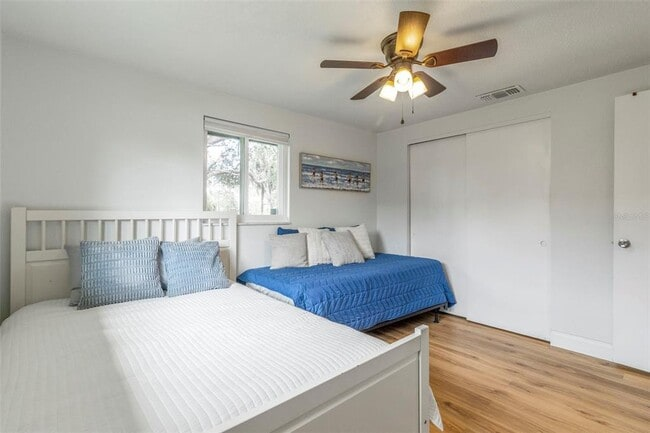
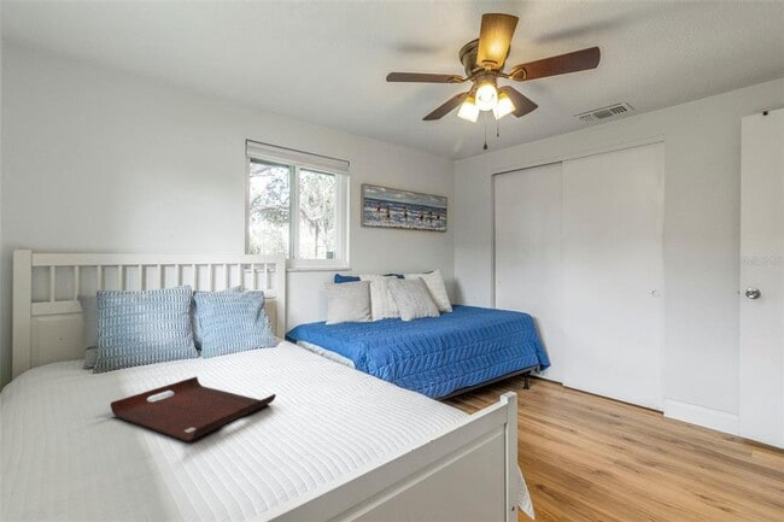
+ serving tray (195, 403)
